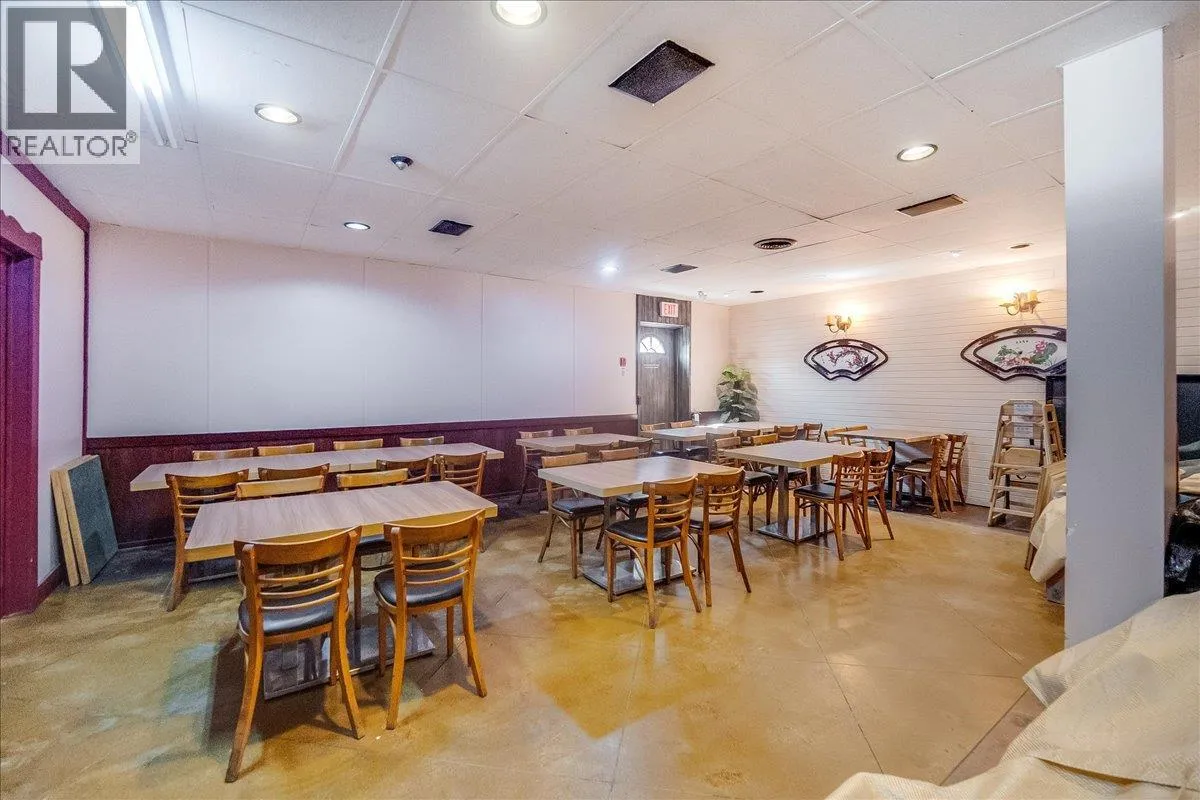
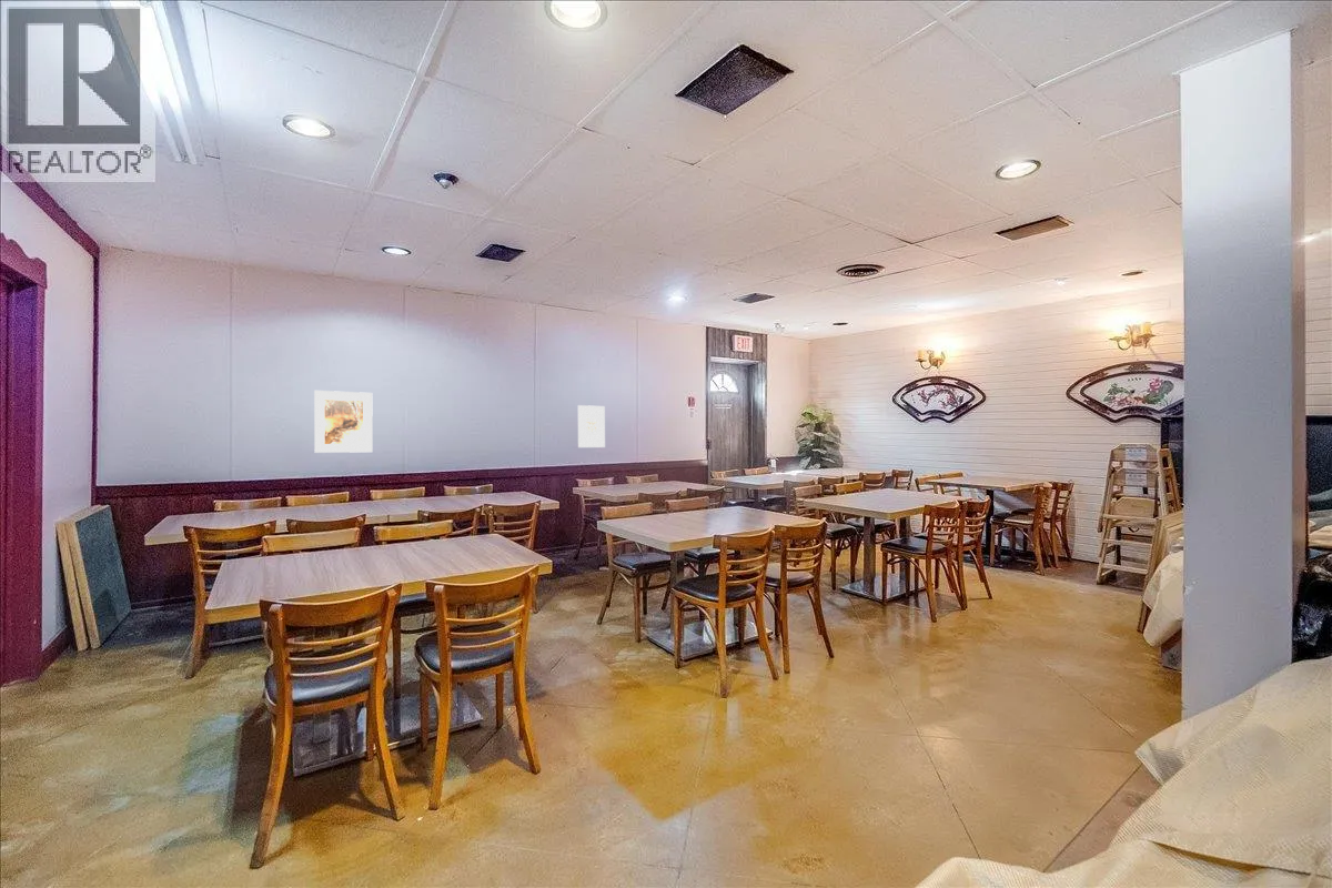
+ wall art (592, 426)
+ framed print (344, 422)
